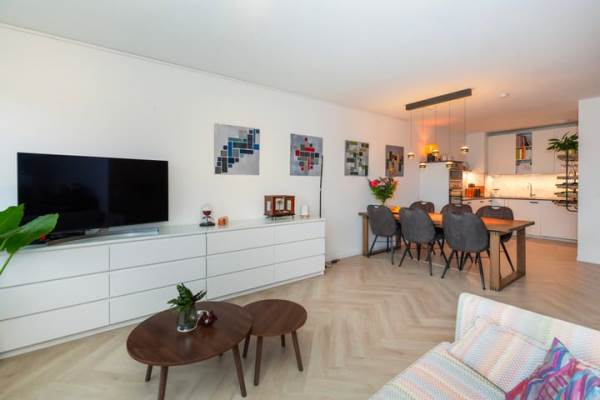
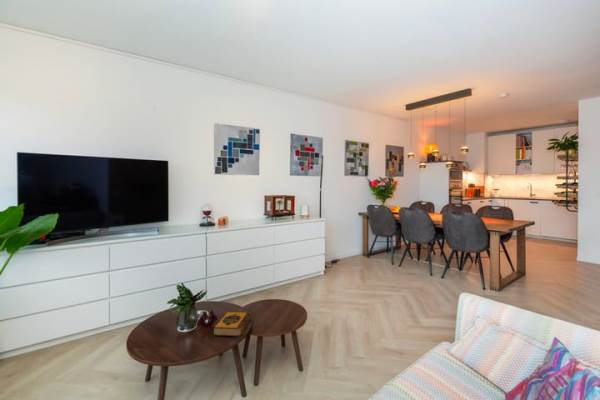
+ hardback book (233, 323)
